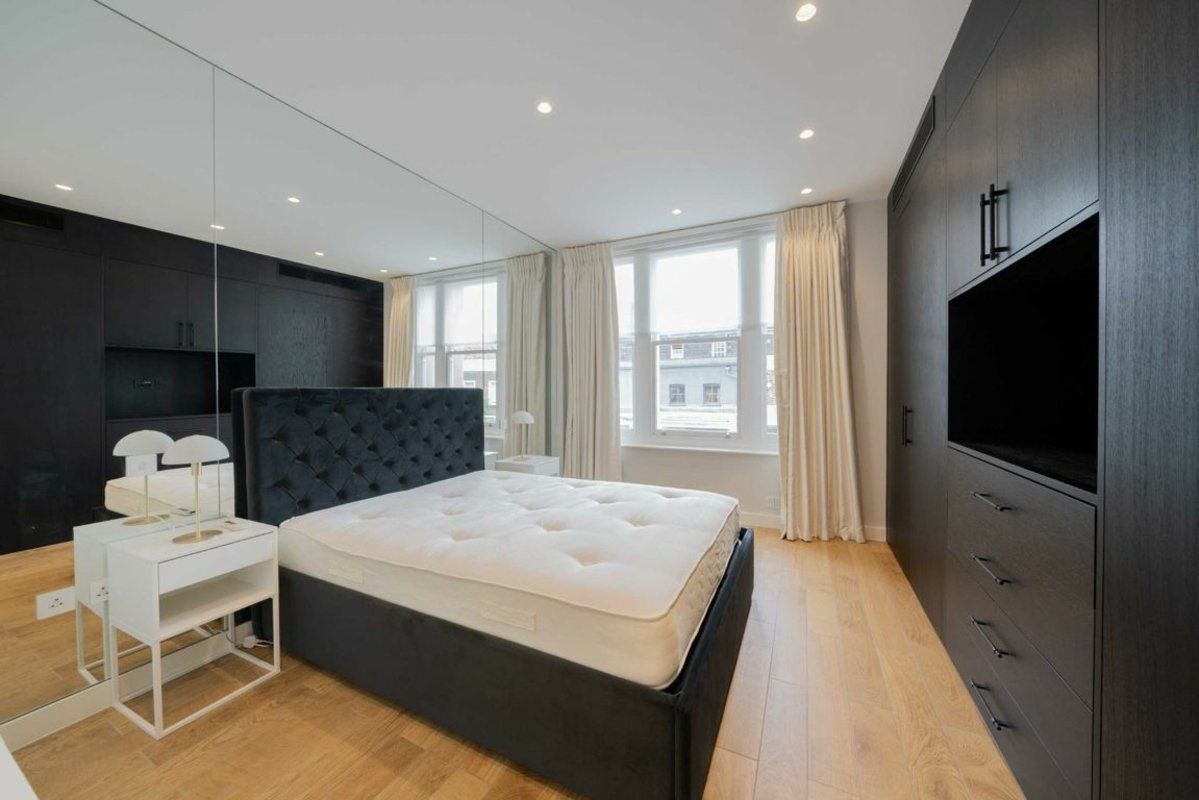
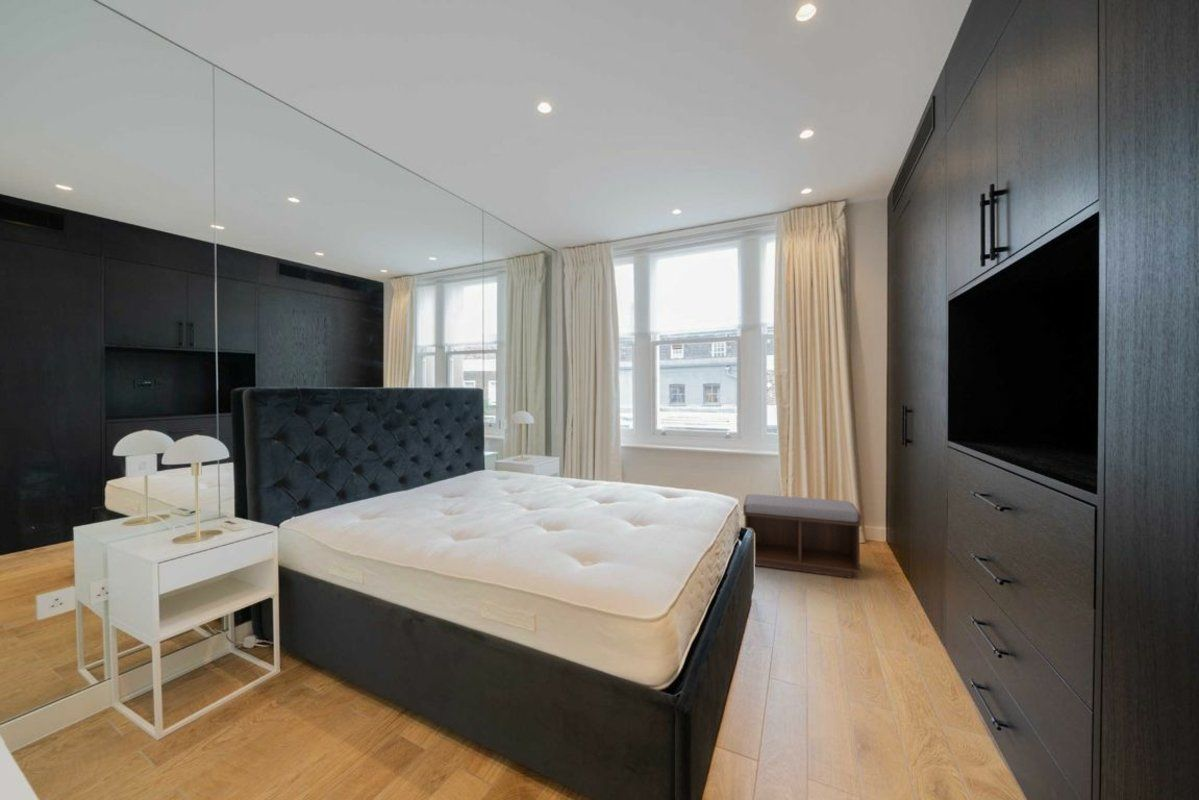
+ bench (798, 532)
